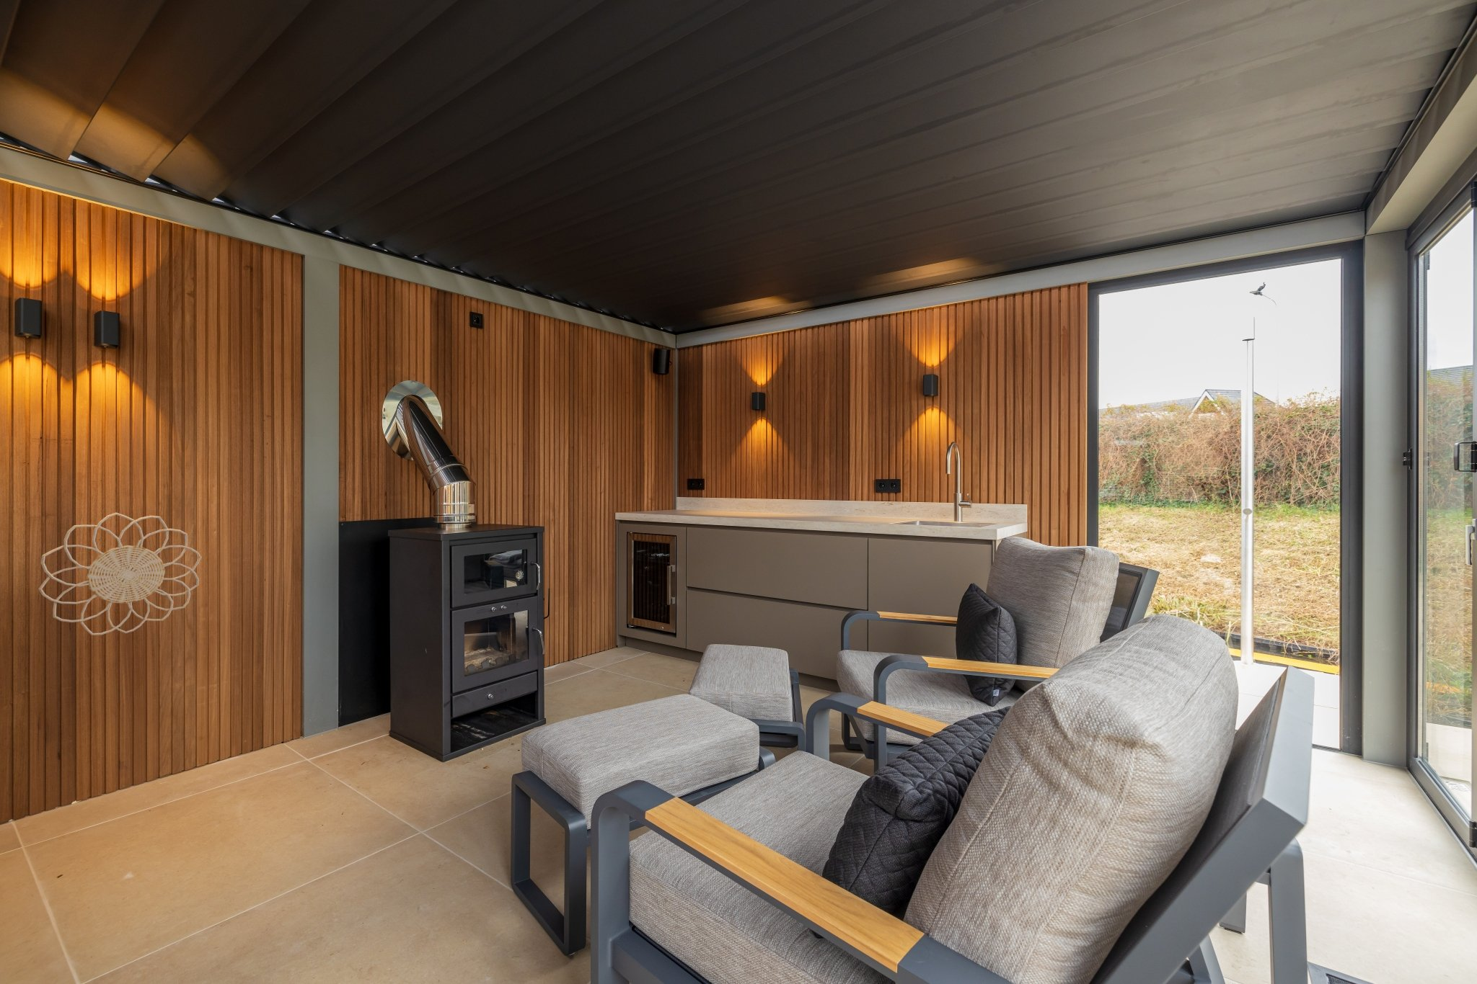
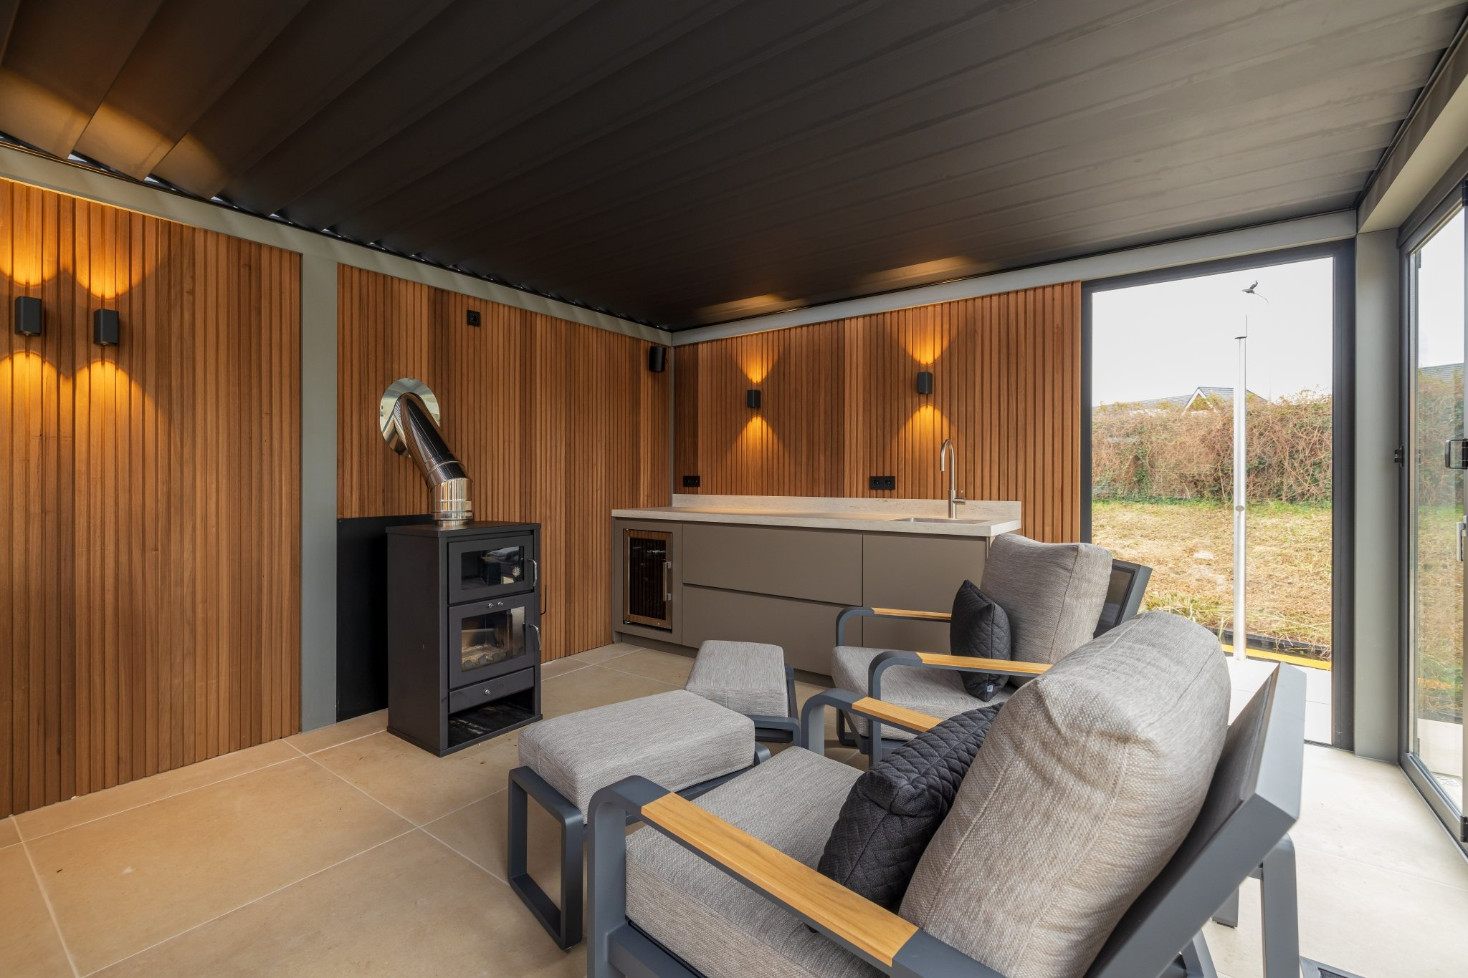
- decorative wall piece (125, 572)
